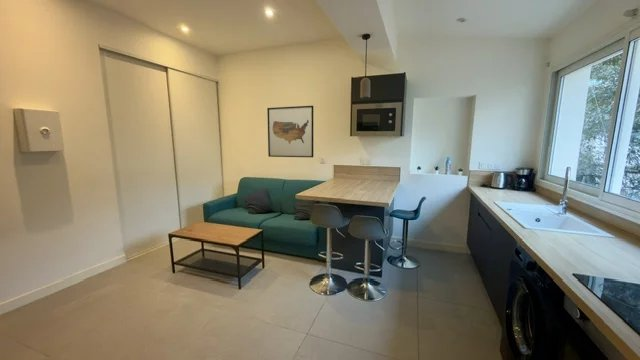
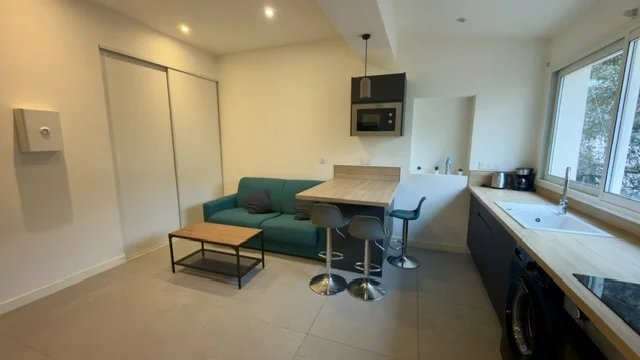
- wall art (290, 132)
